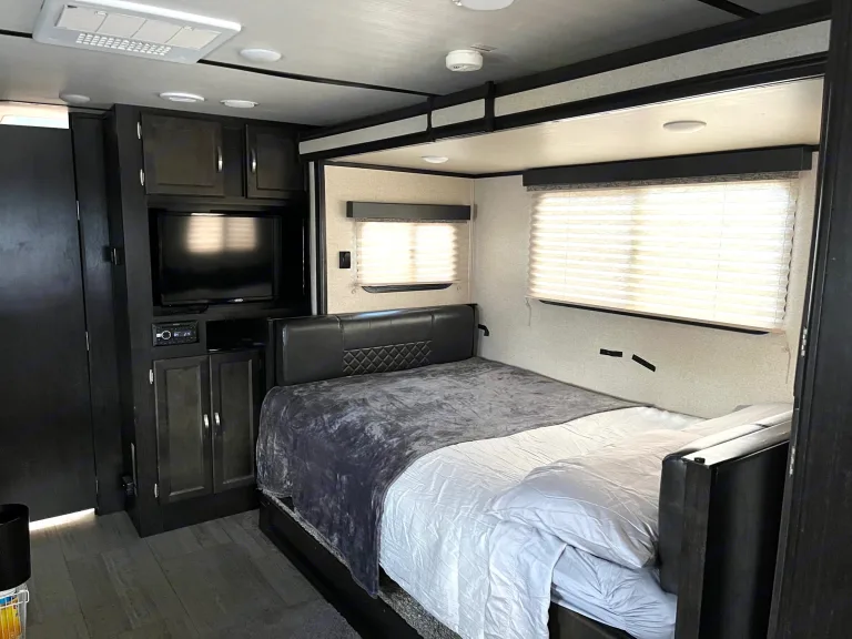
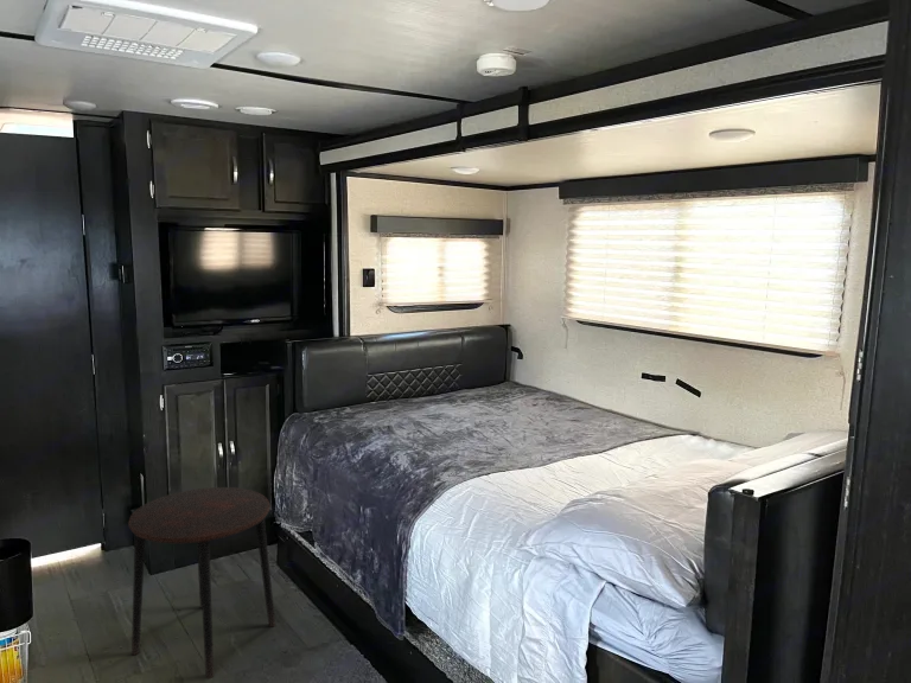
+ side table (204, 575)
